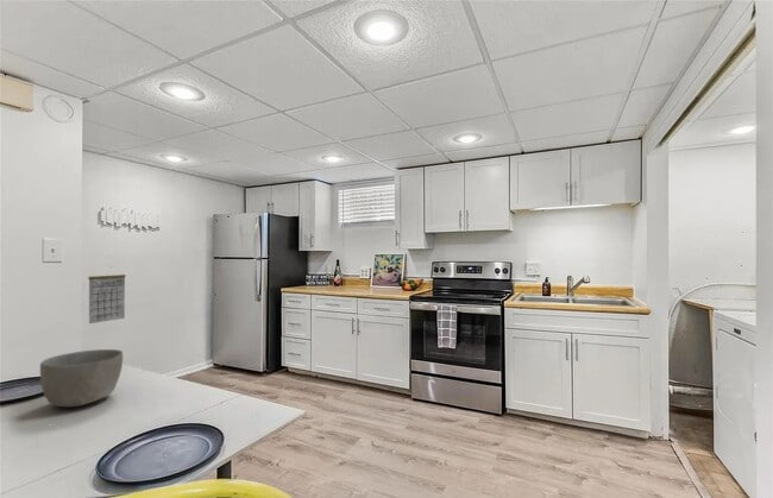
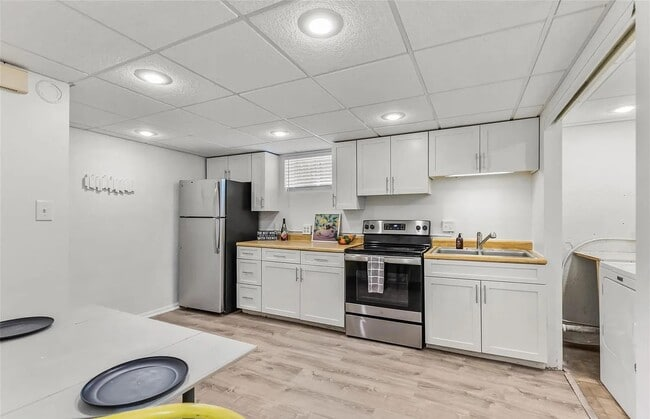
- calendar (107, 292)
- bowl (83, 378)
